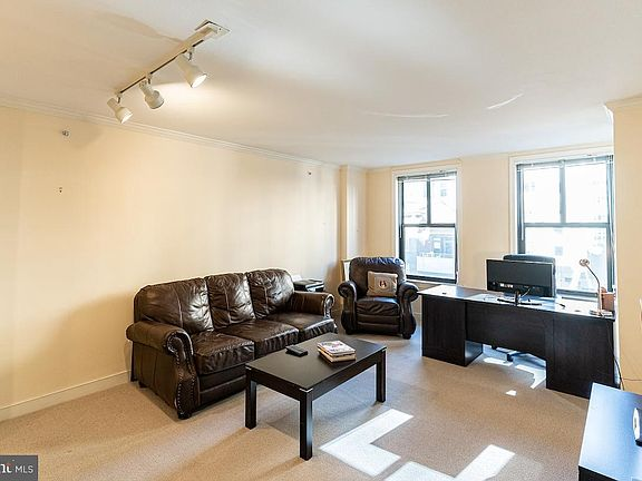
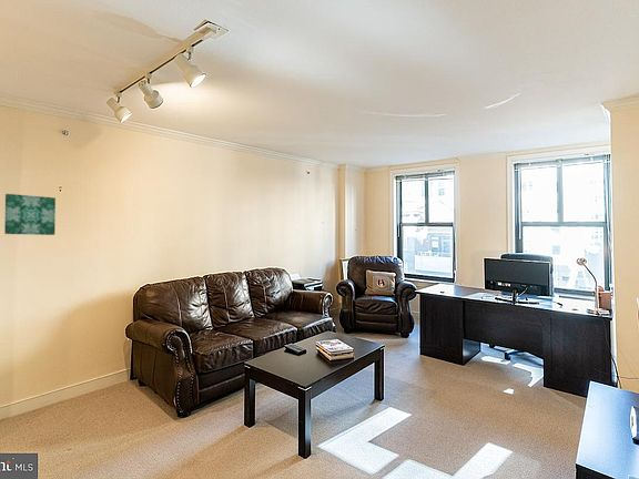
+ wall art (30, 215)
